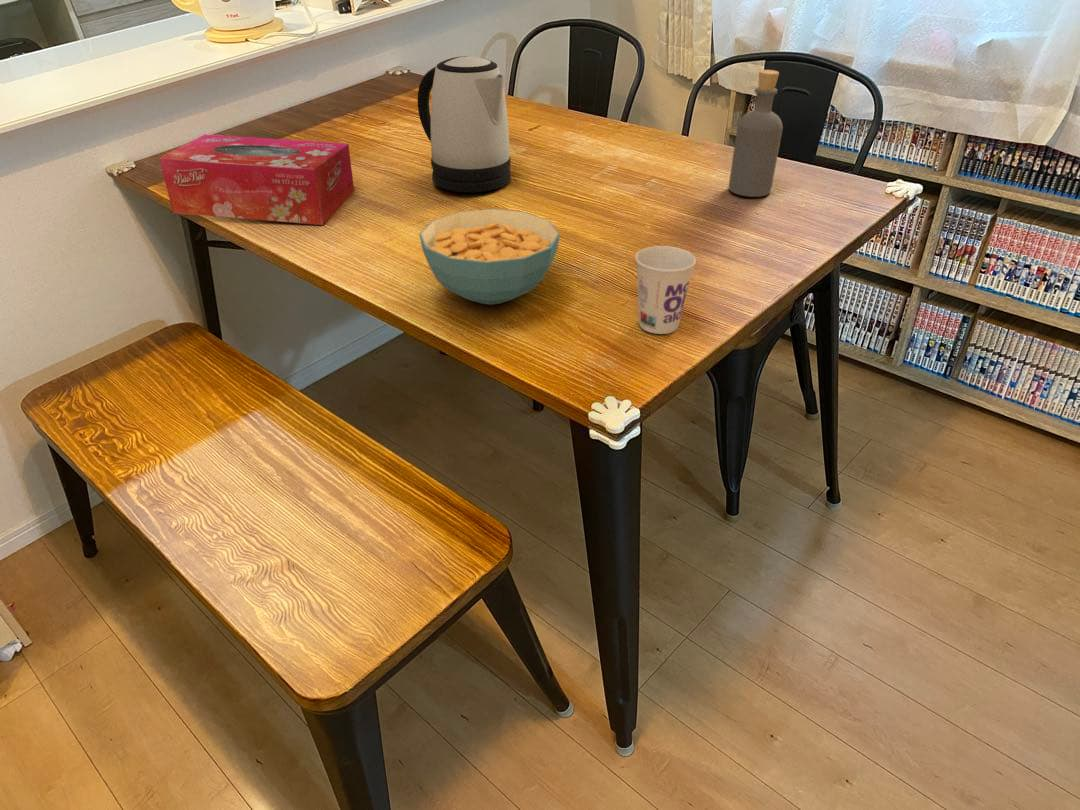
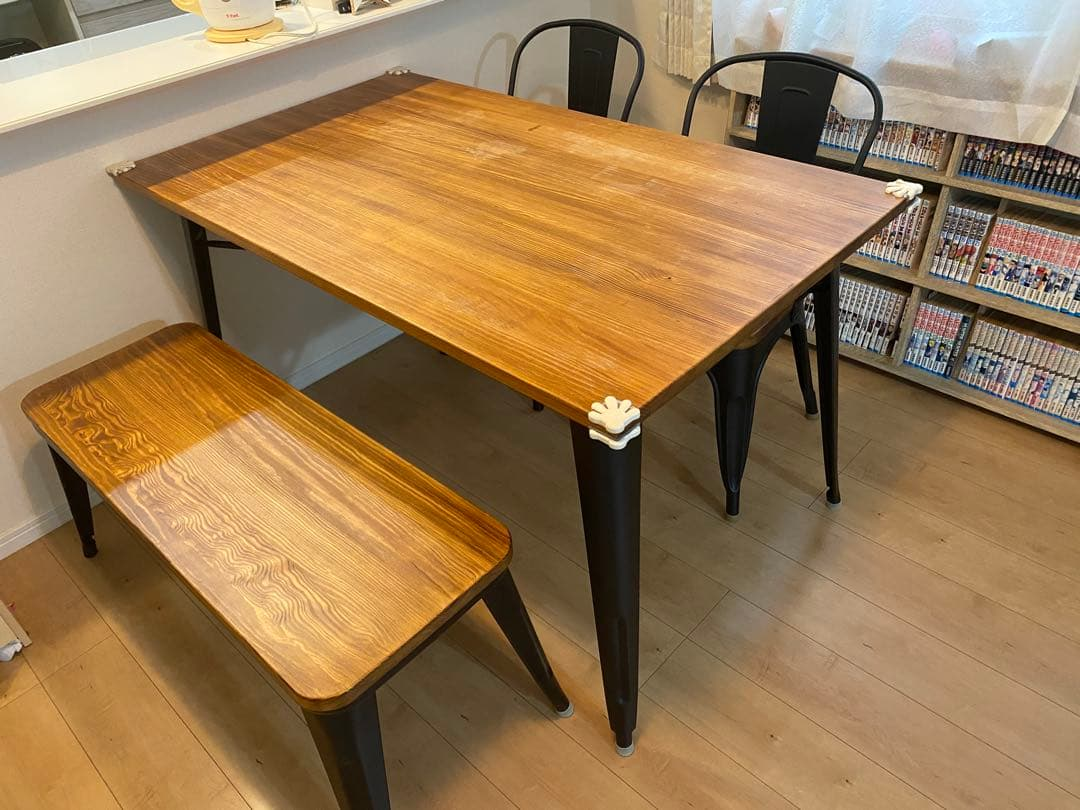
- kettle (460, 119)
- cereal bowl (490, 265)
- bottle (758, 133)
- tissue box (261, 178)
- cup (662, 291)
